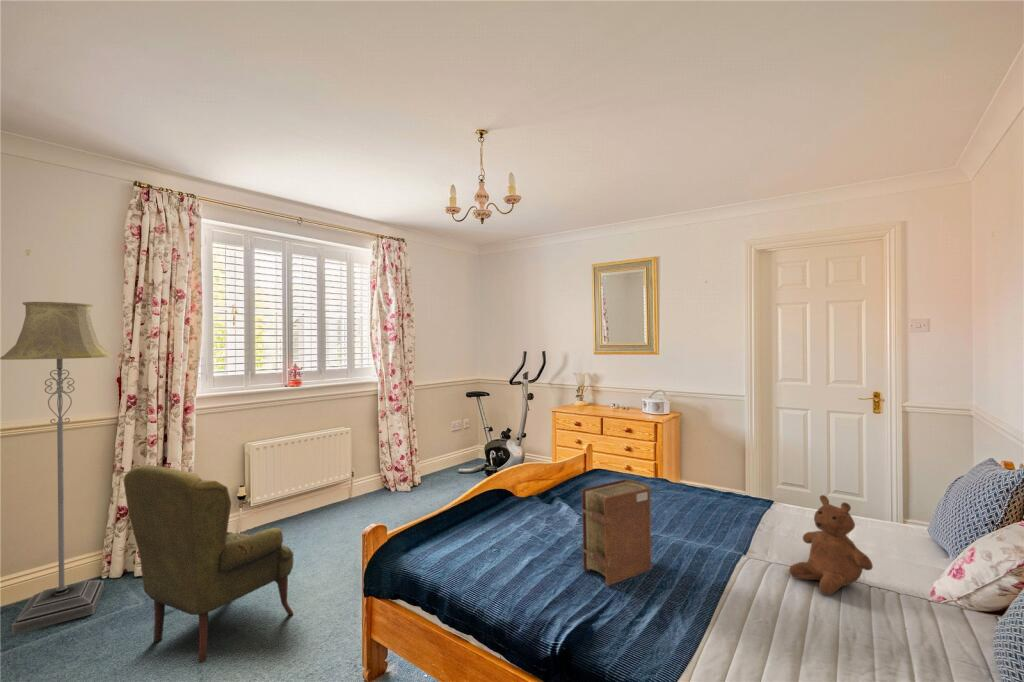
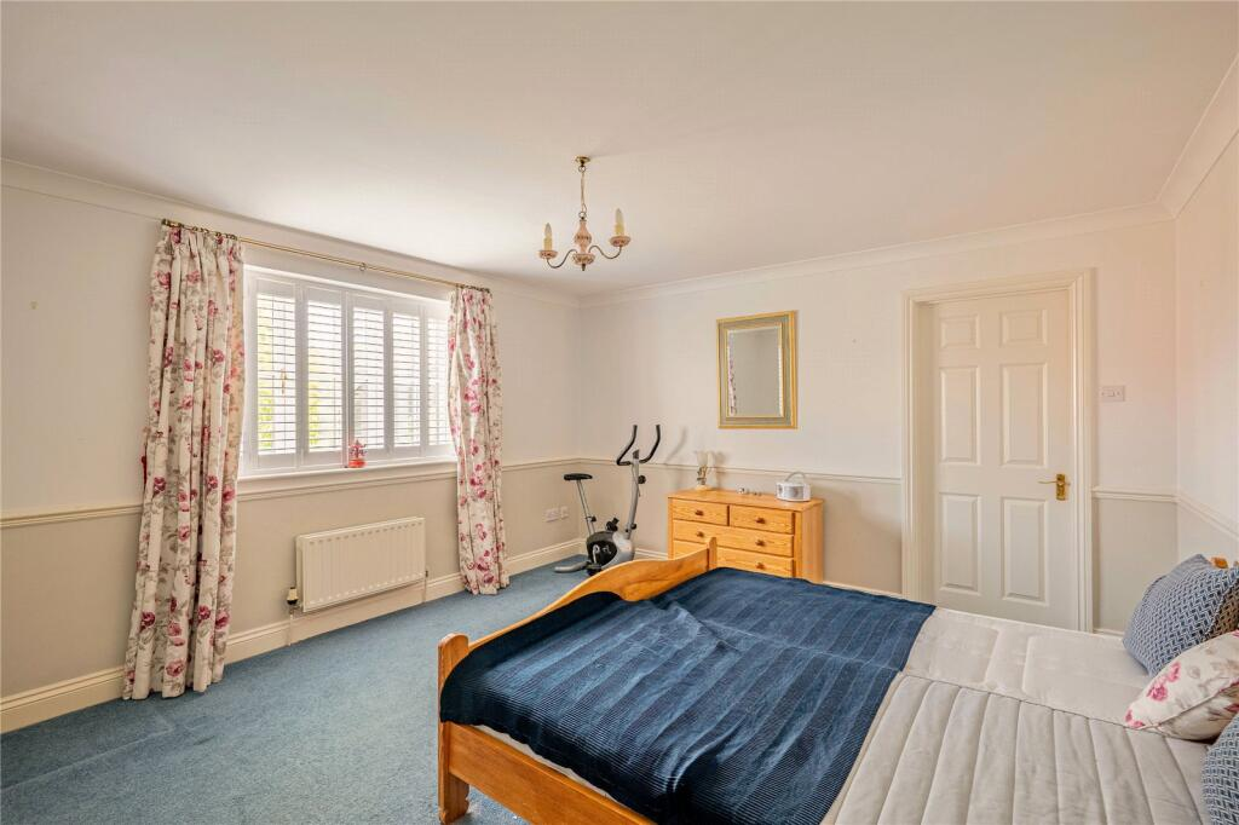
- armchair (219, 540)
- book (619, 528)
- teddy bear (826, 541)
- floor lamp (60, 456)
